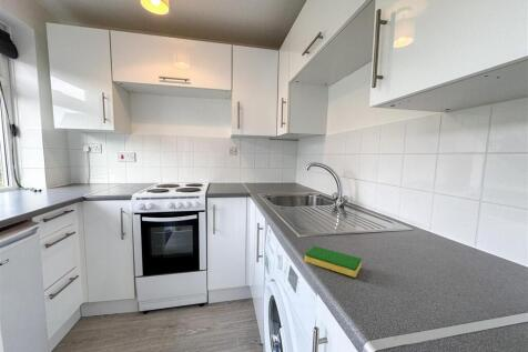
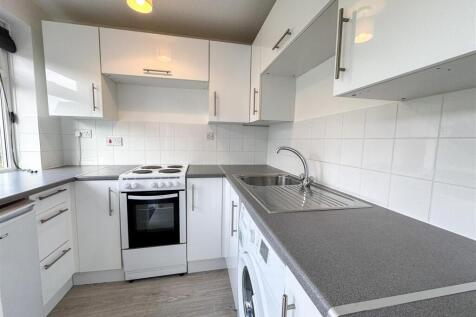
- dish sponge (332, 260)
